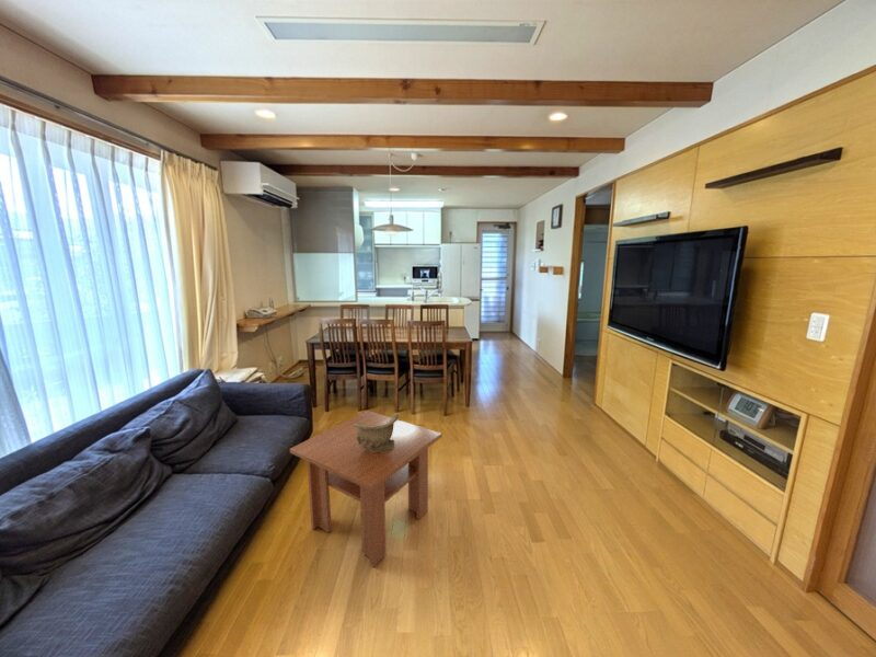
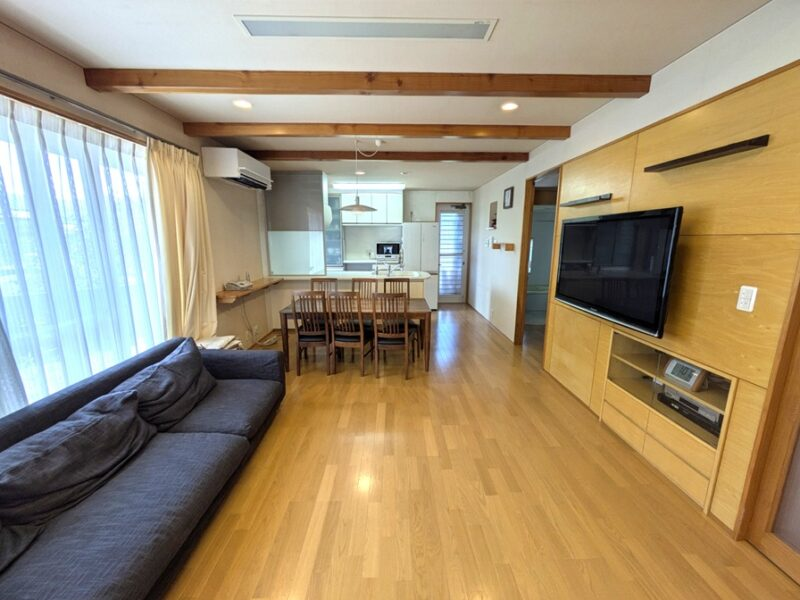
- coffee table (370, 481)
- decorative bowl (376, 433)
